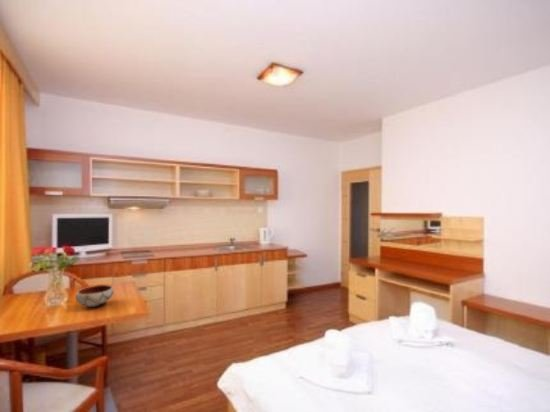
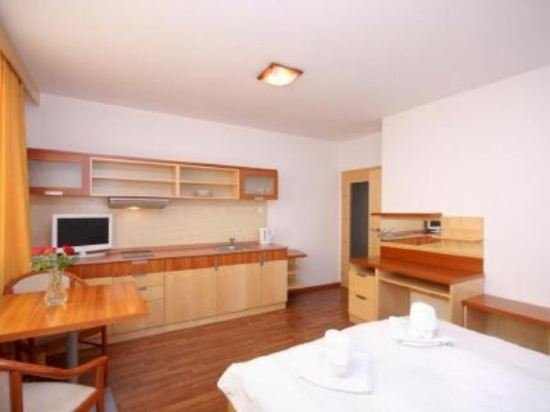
- bowl (95, 297)
